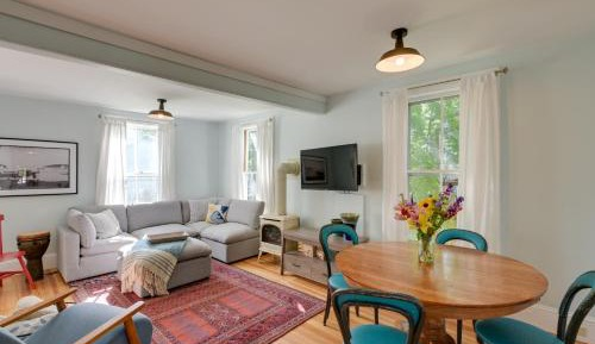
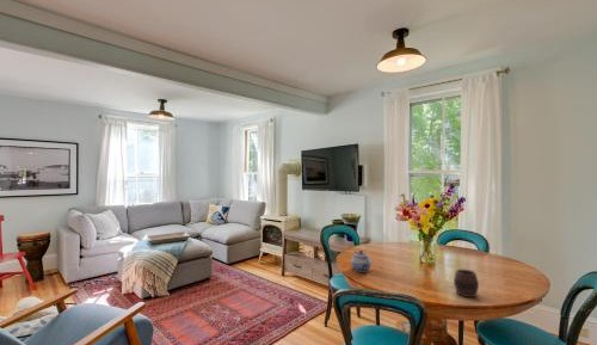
+ teapot (361, 260)
+ cup (466, 282)
